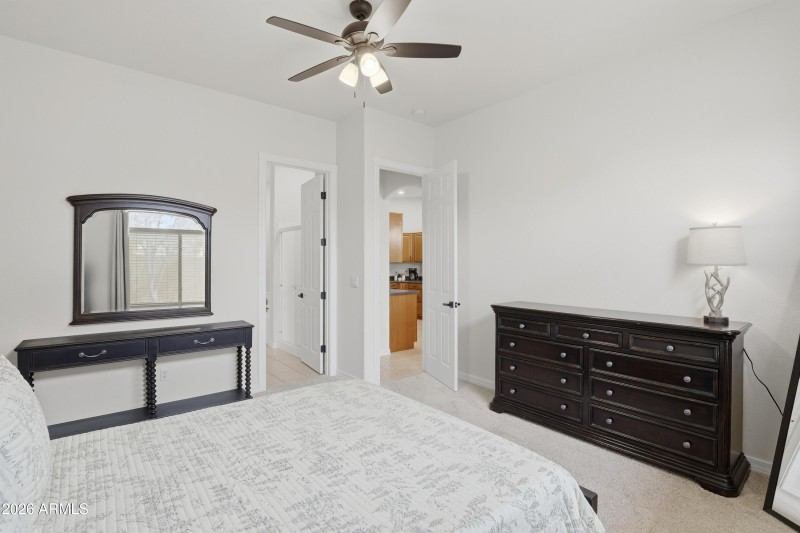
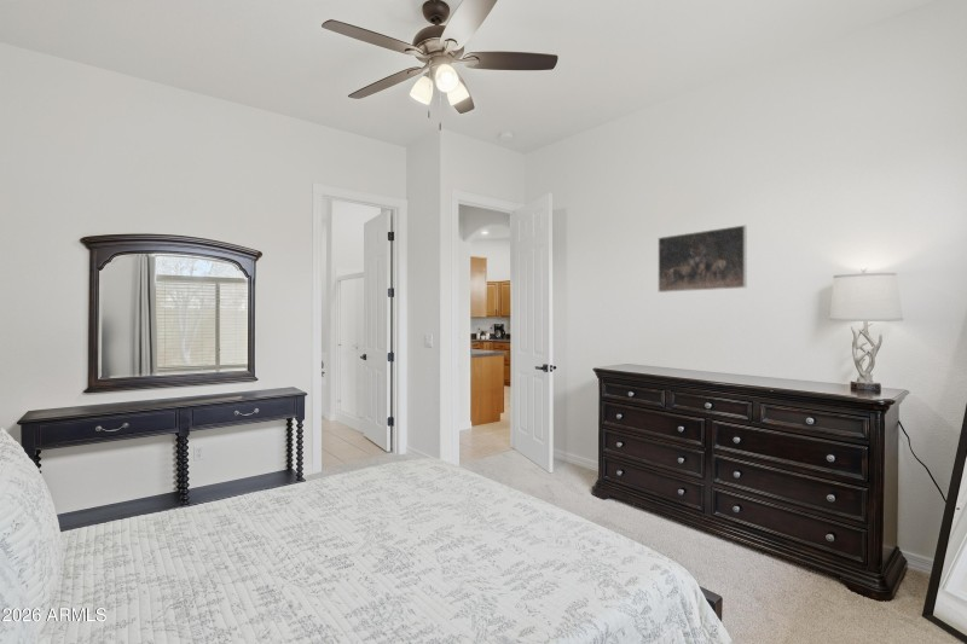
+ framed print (699, 261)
